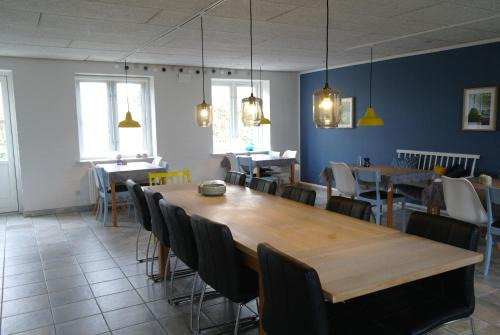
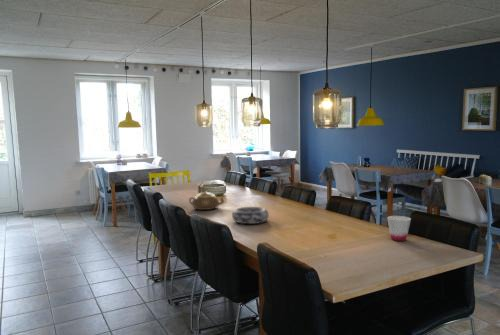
+ decorative bowl (250, 215)
+ cup (398, 228)
+ teapot (206, 199)
